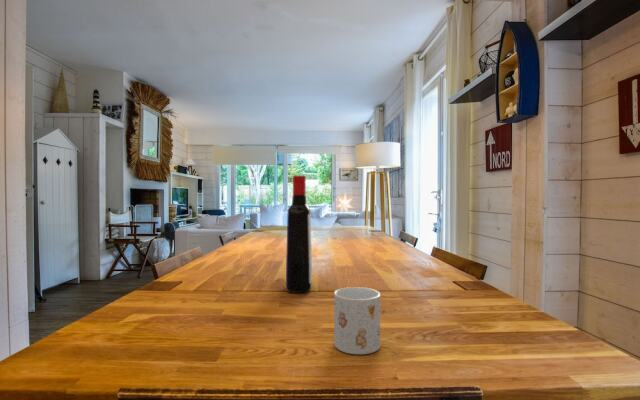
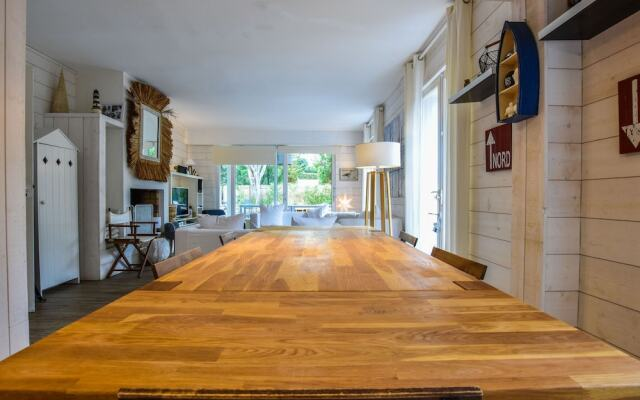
- mug (355, 314)
- liquor bottle (299, 232)
